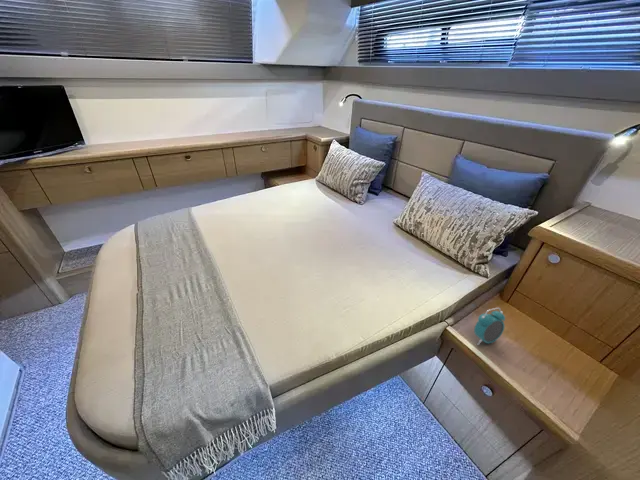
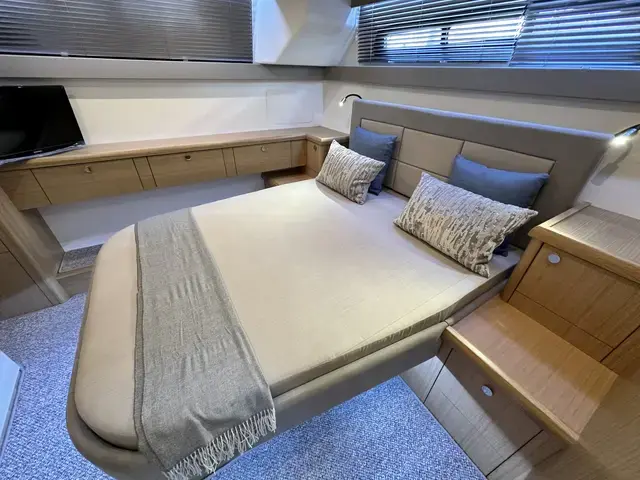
- alarm clock (489, 325)
